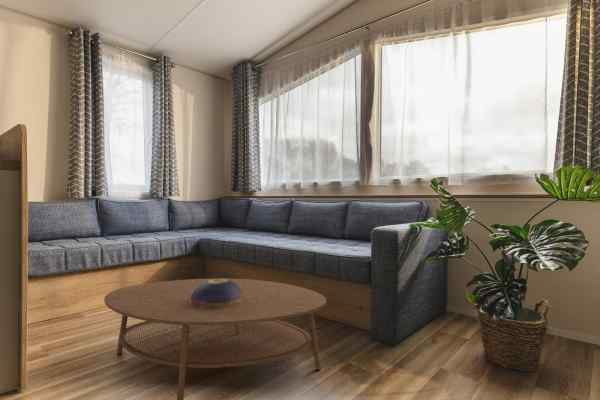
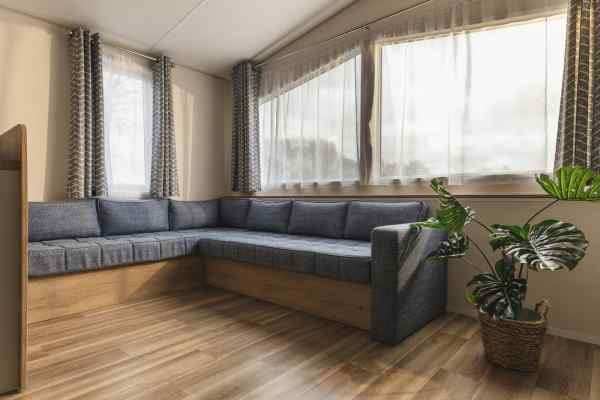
- decorative bowl (217, 289)
- coffee table (214, 327)
